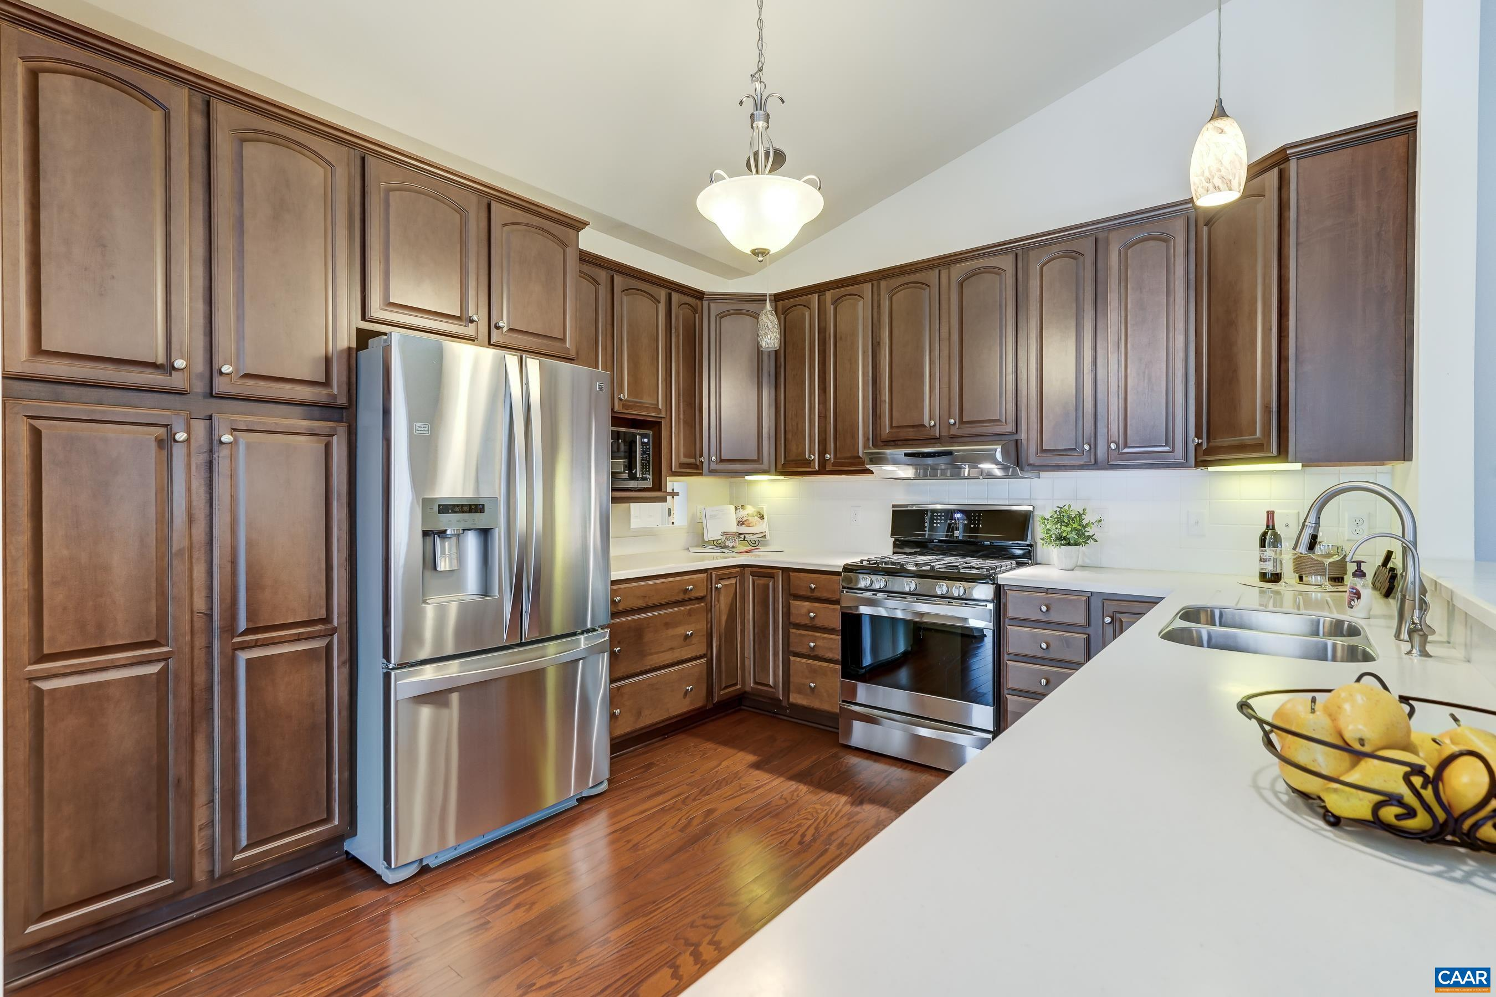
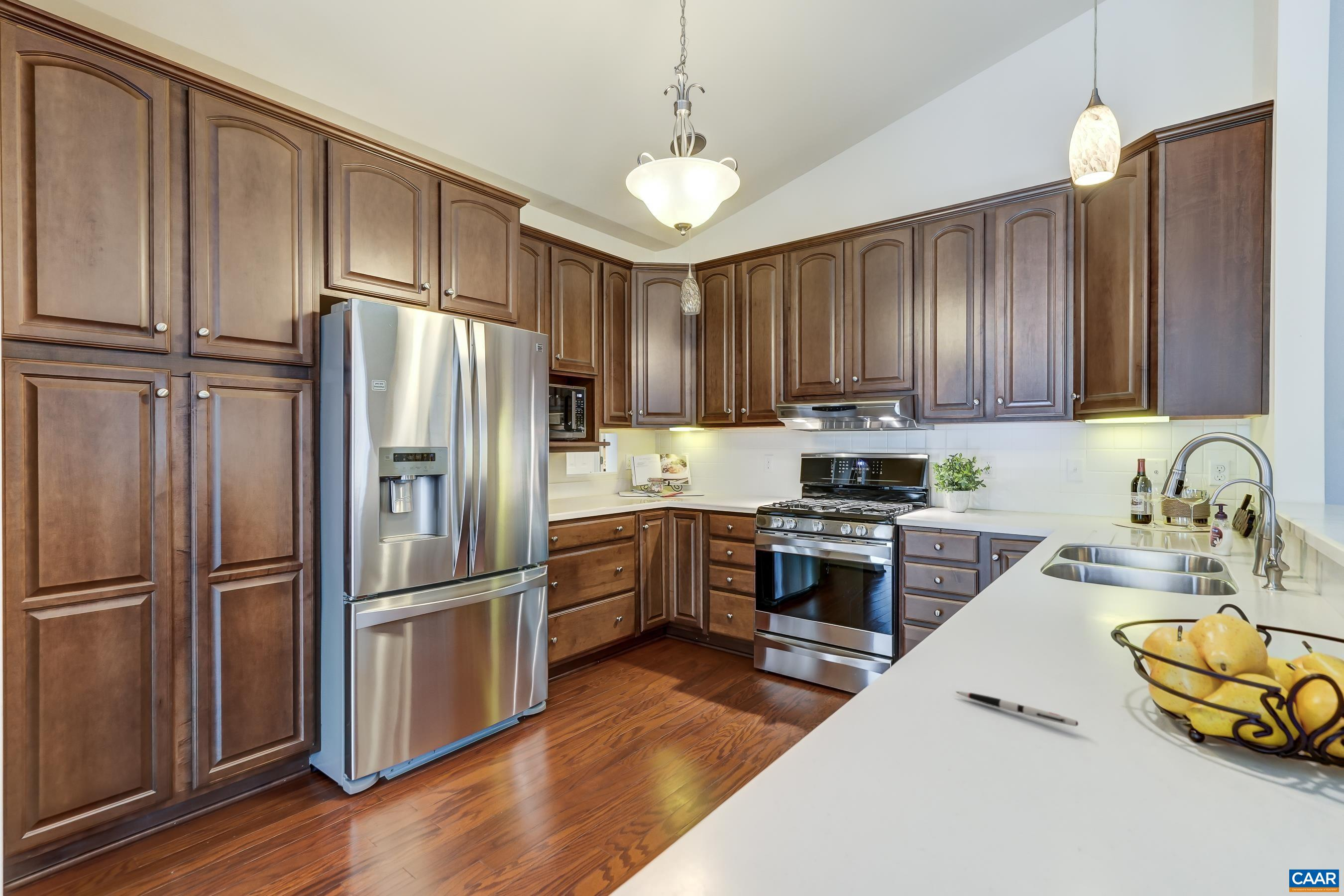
+ pen (1012, 706)
